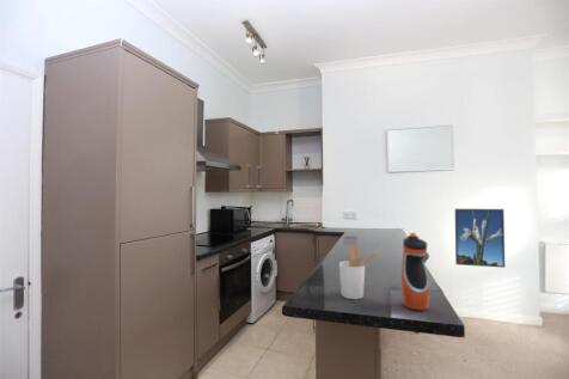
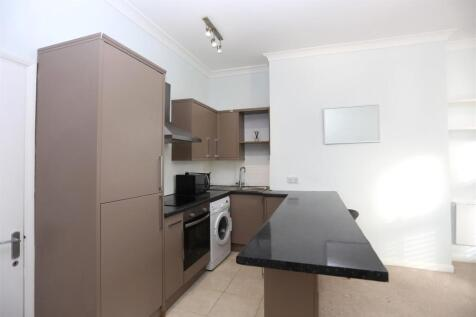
- water bottle (415, 269)
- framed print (478, 237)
- utensil holder (359, 271)
